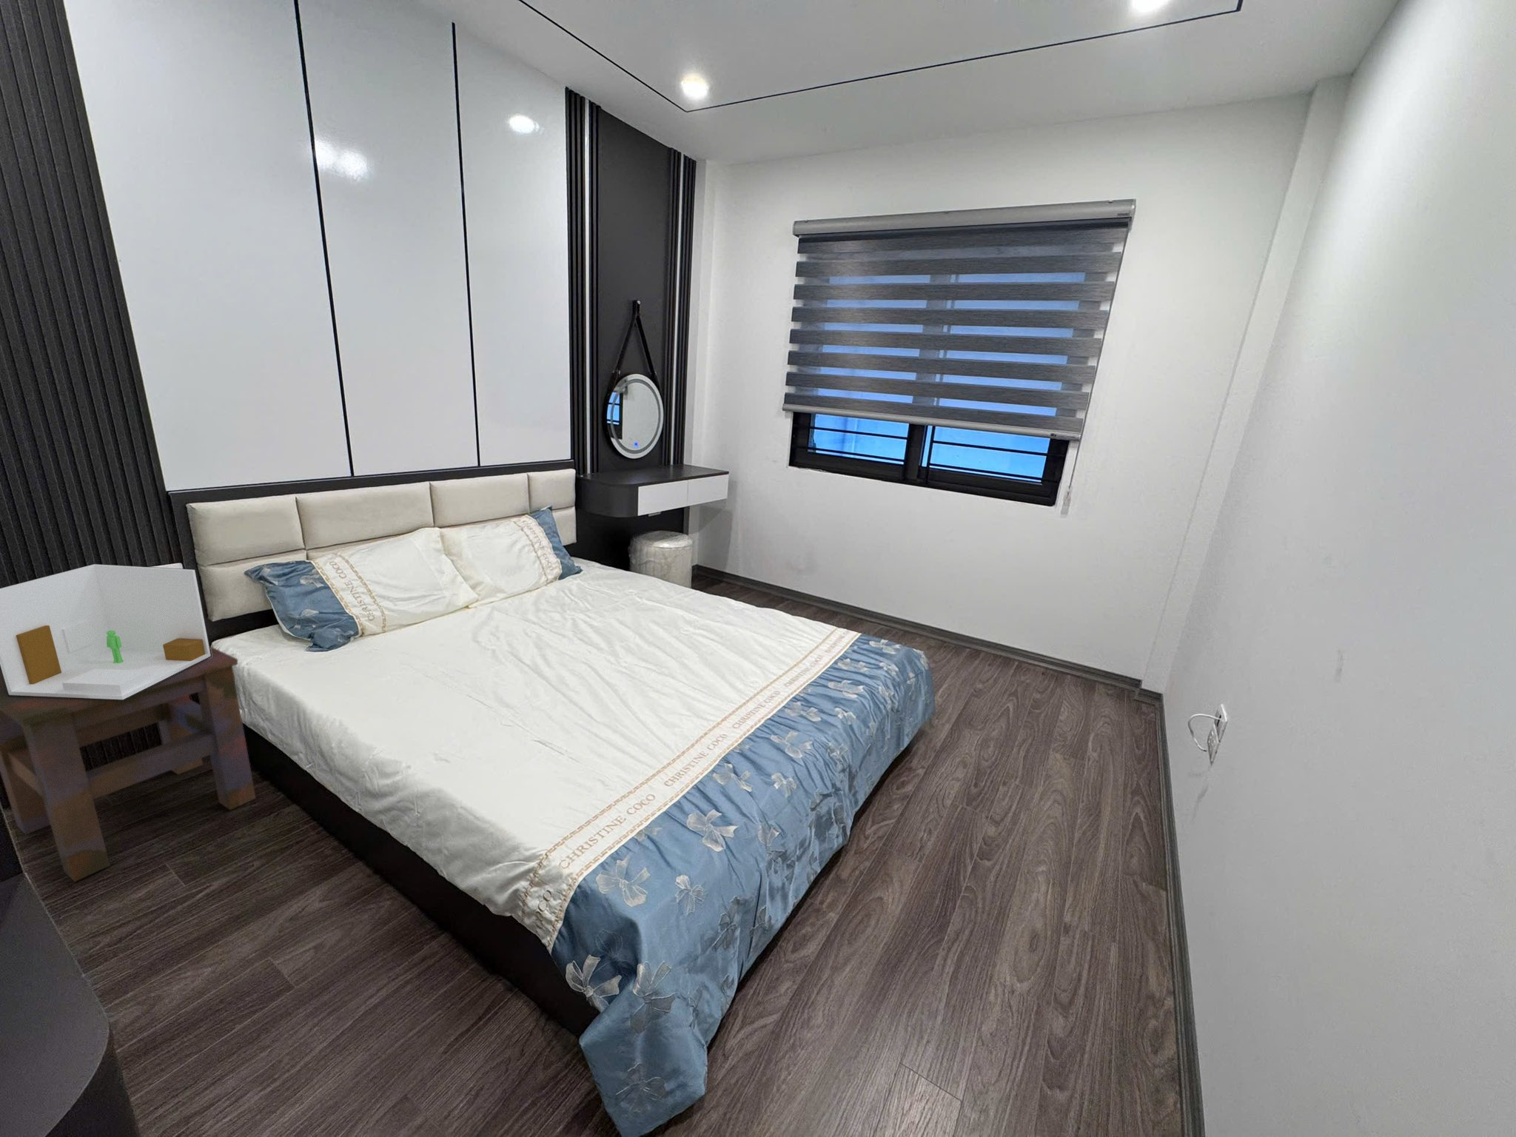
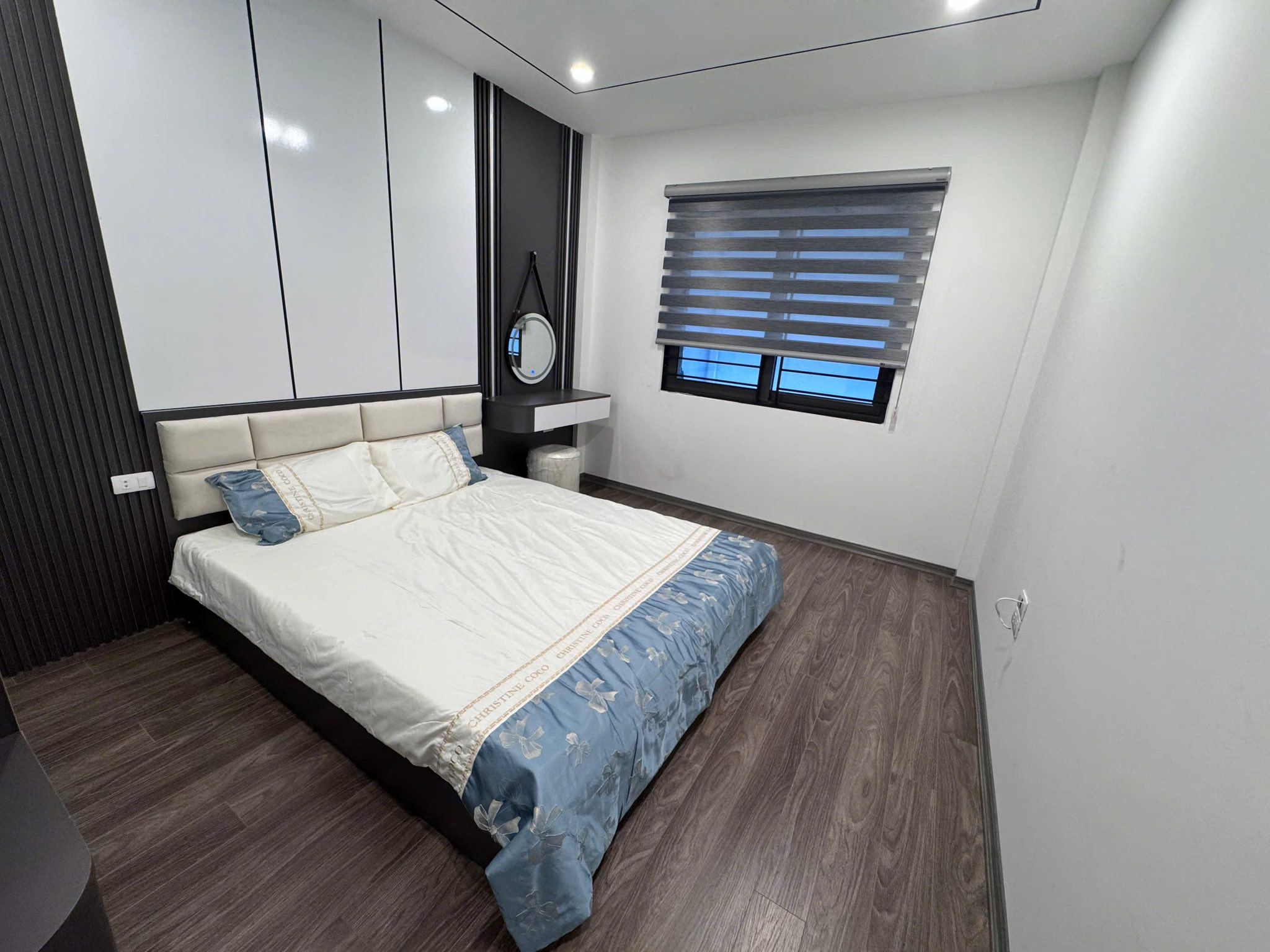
- book (107, 628)
- side table (123, 733)
